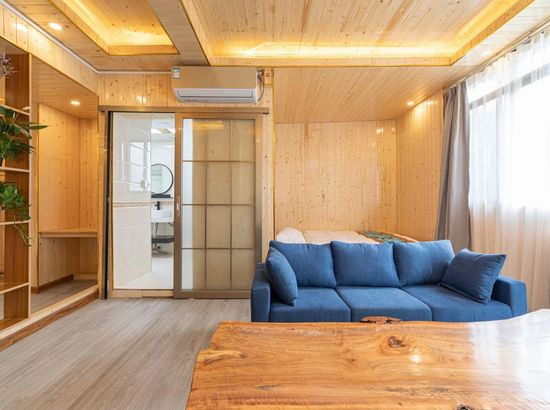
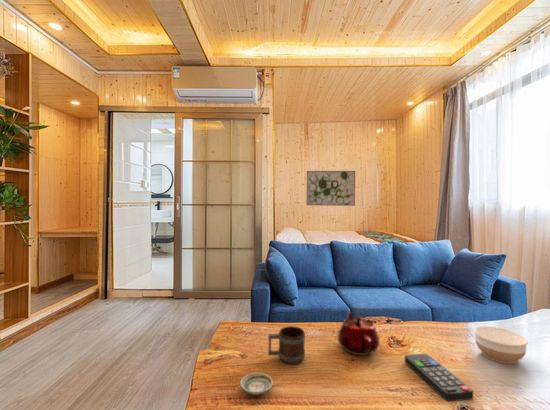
+ mug (286, 344)
+ saucer (256, 385)
+ bowl (499, 345)
+ remote control (435, 374)
+ wall art (330, 188)
+ teapot (357, 332)
